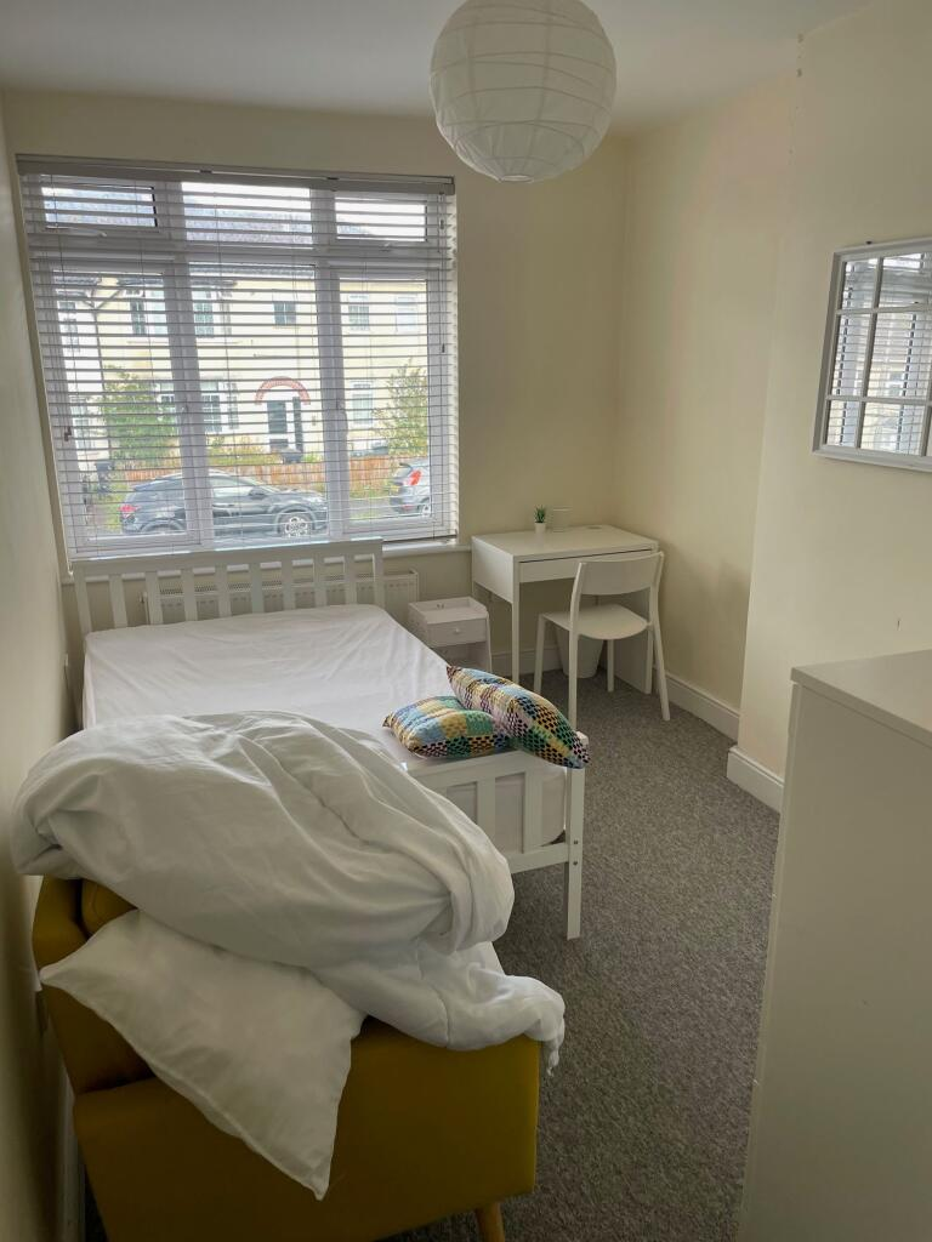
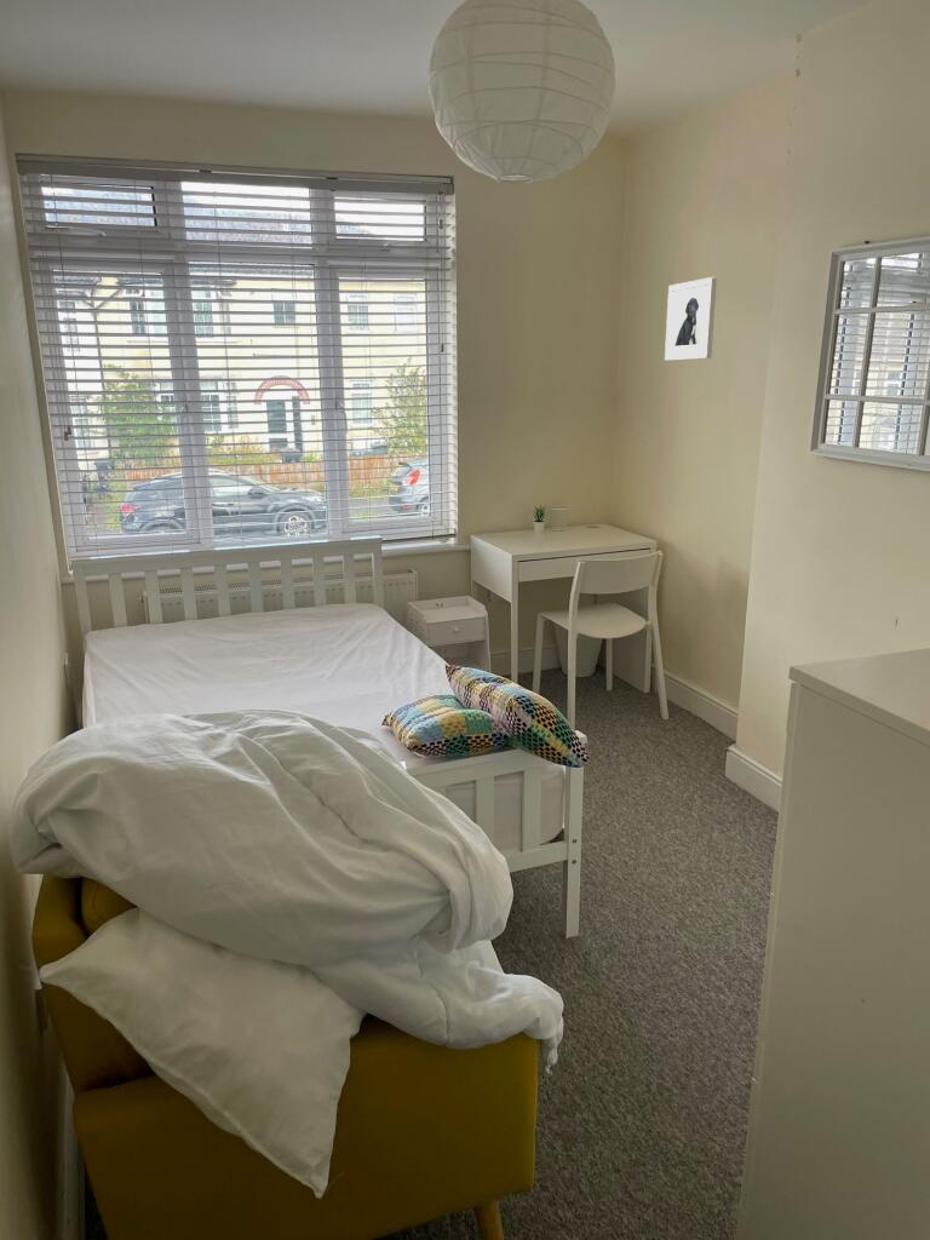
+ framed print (689, 320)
